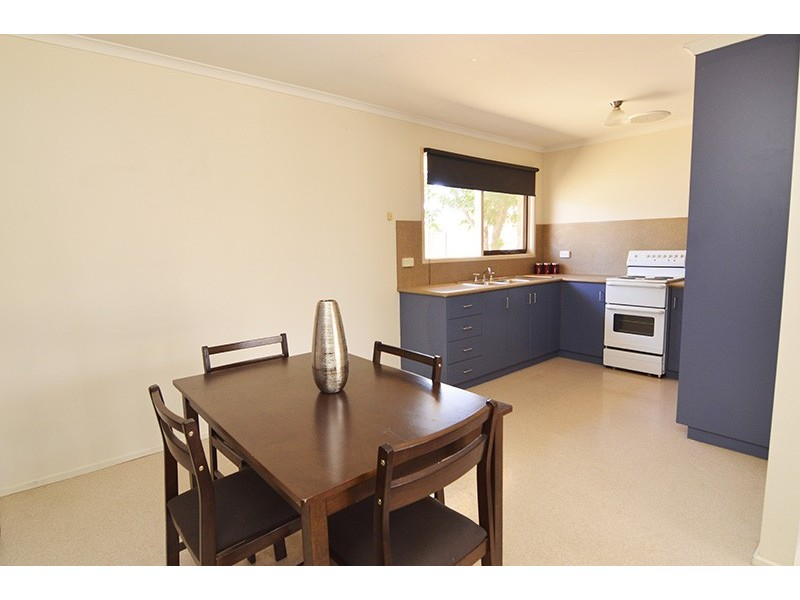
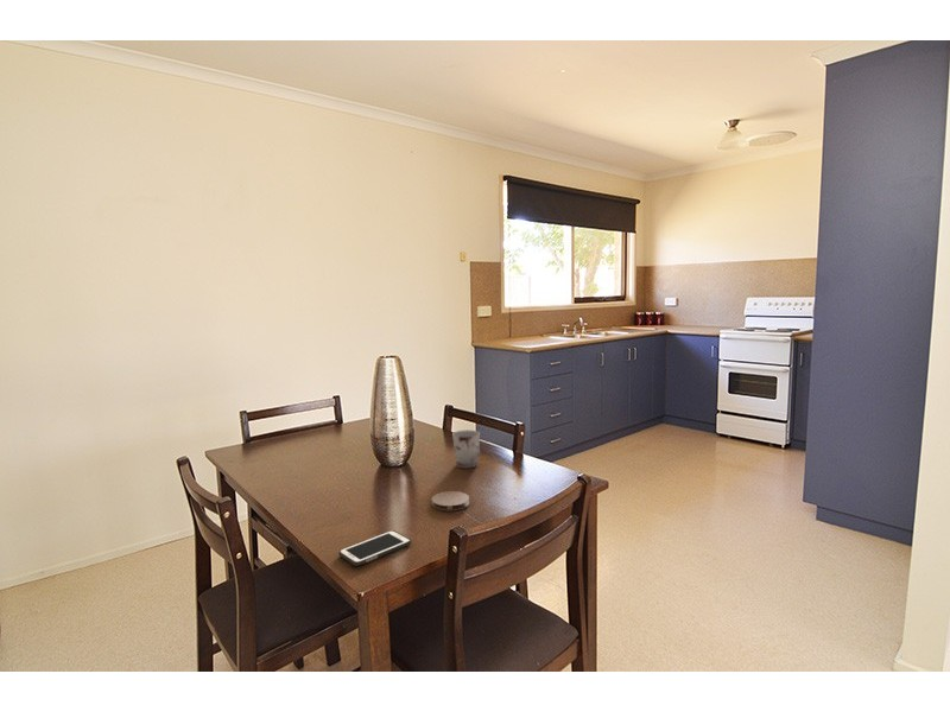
+ coaster (450, 500)
+ cup (469, 450)
+ cell phone (375, 547)
